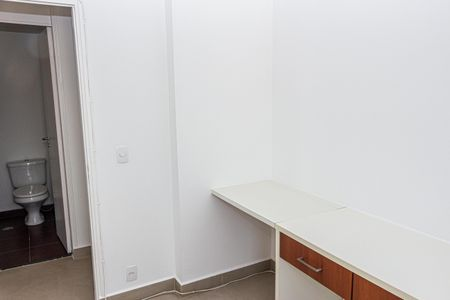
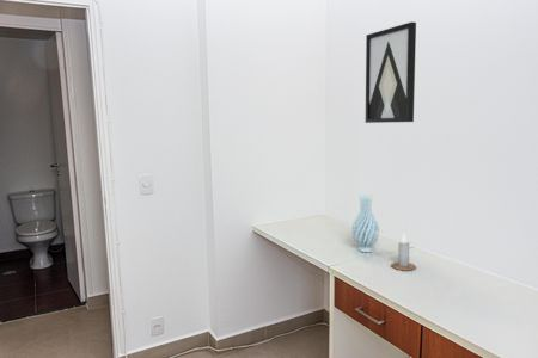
+ vase (365, 222)
+ candle (403, 249)
+ wall art (389, 76)
